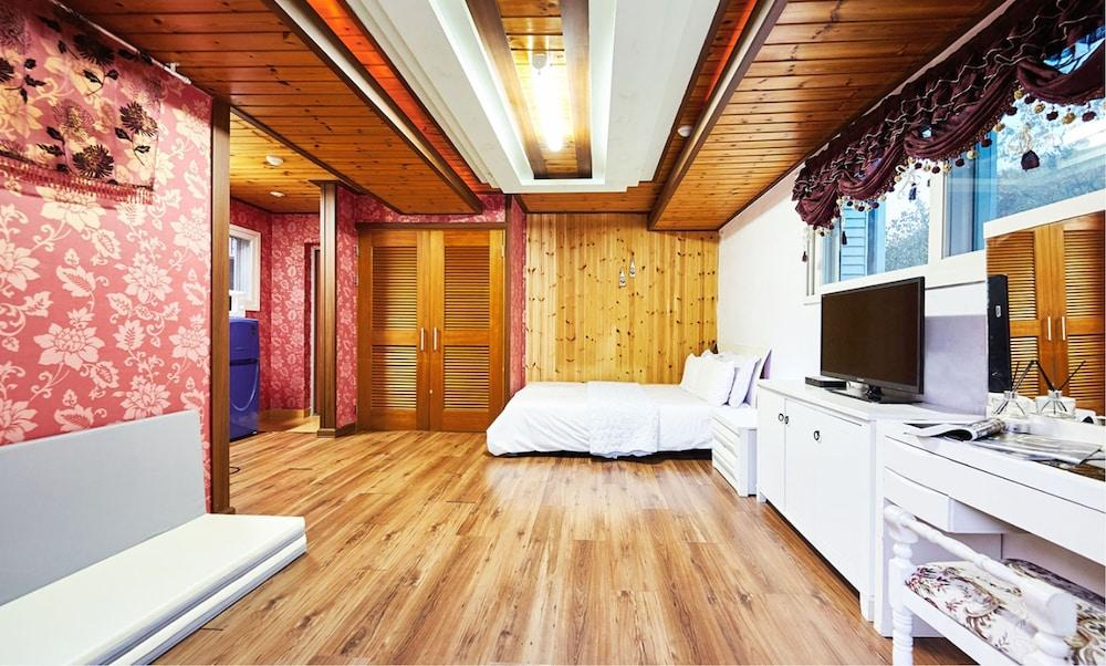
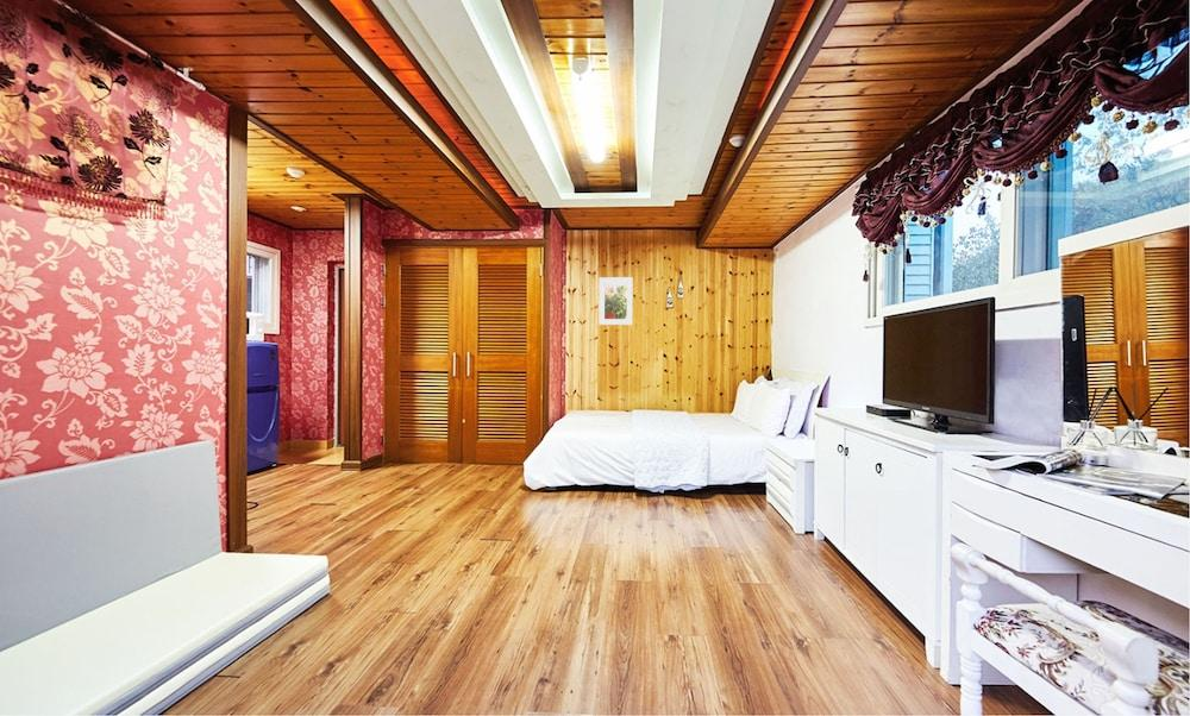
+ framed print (615, 301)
